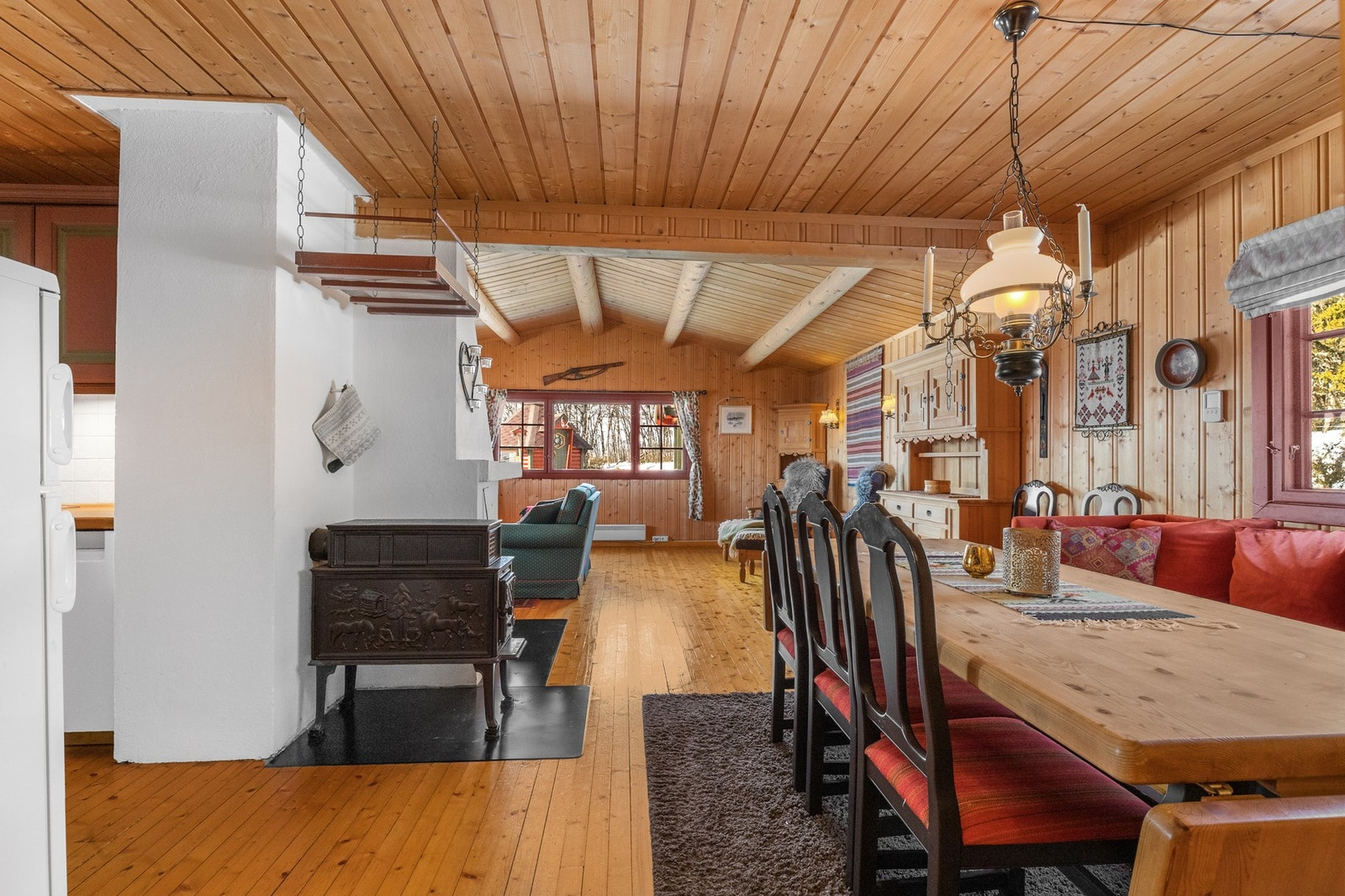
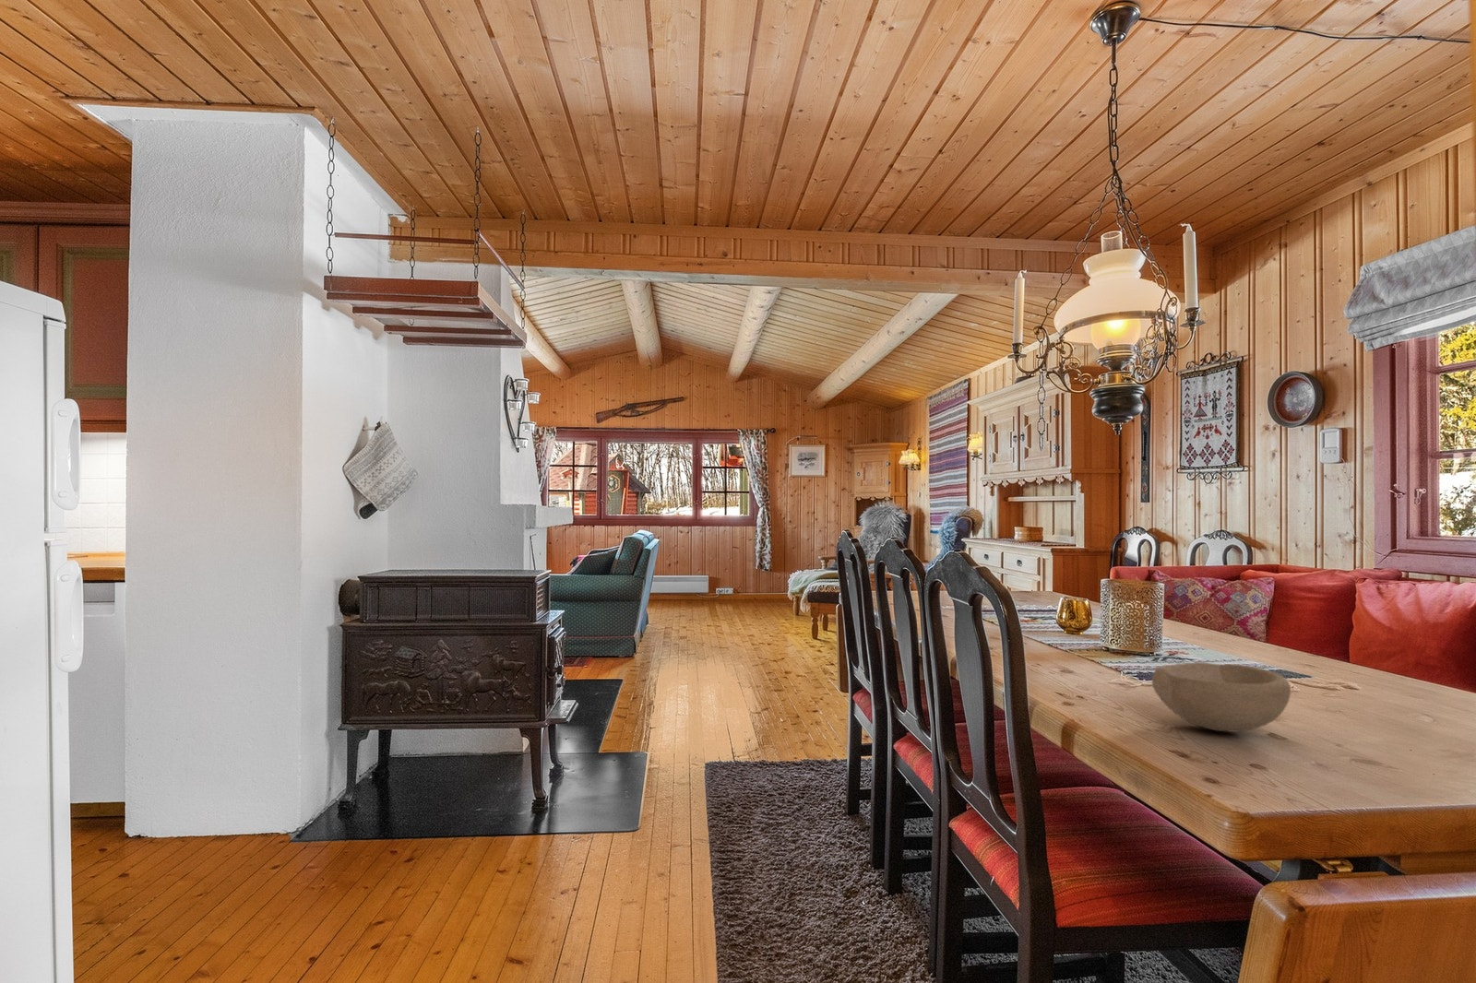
+ bowl (1219, 700)
